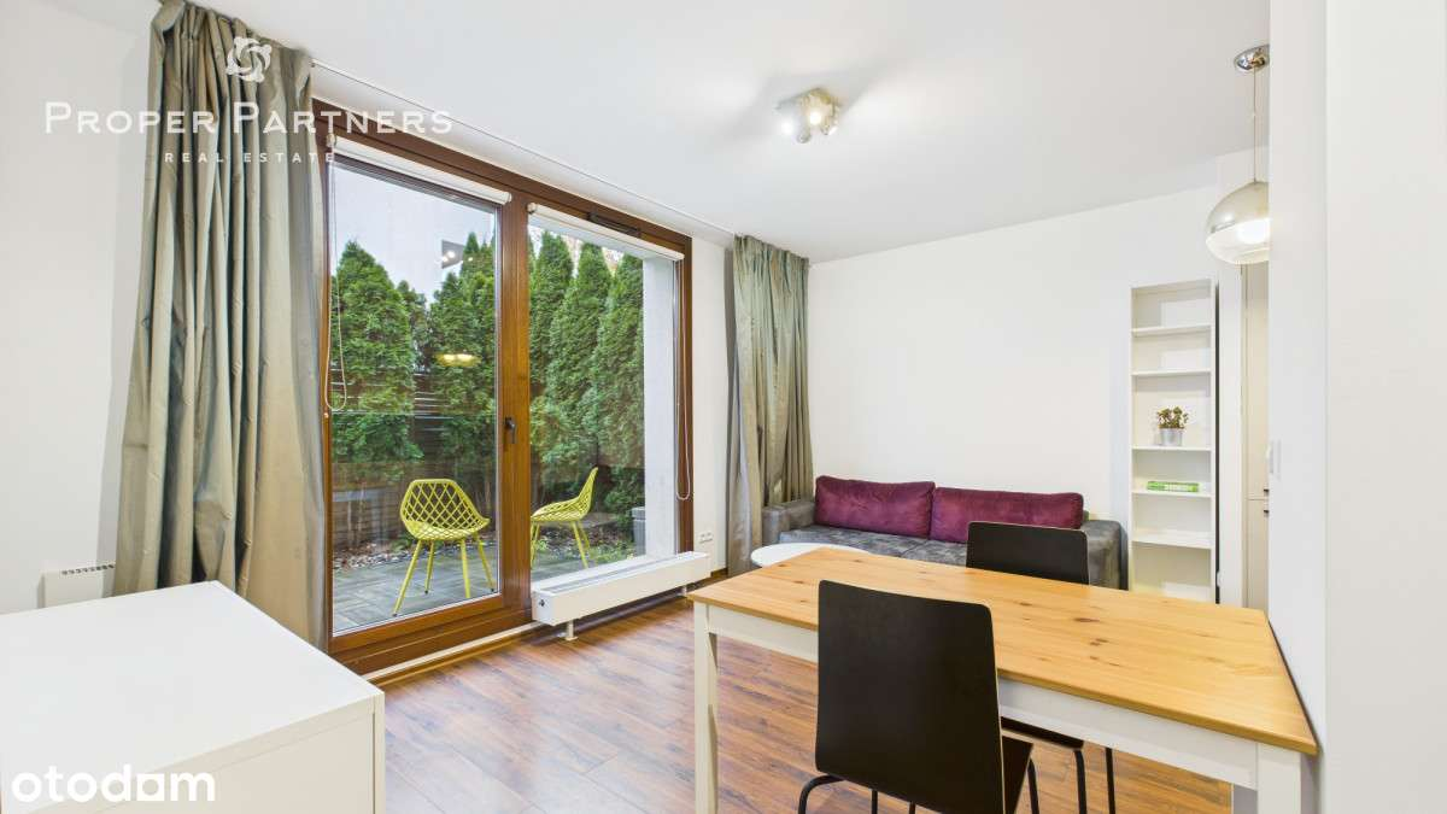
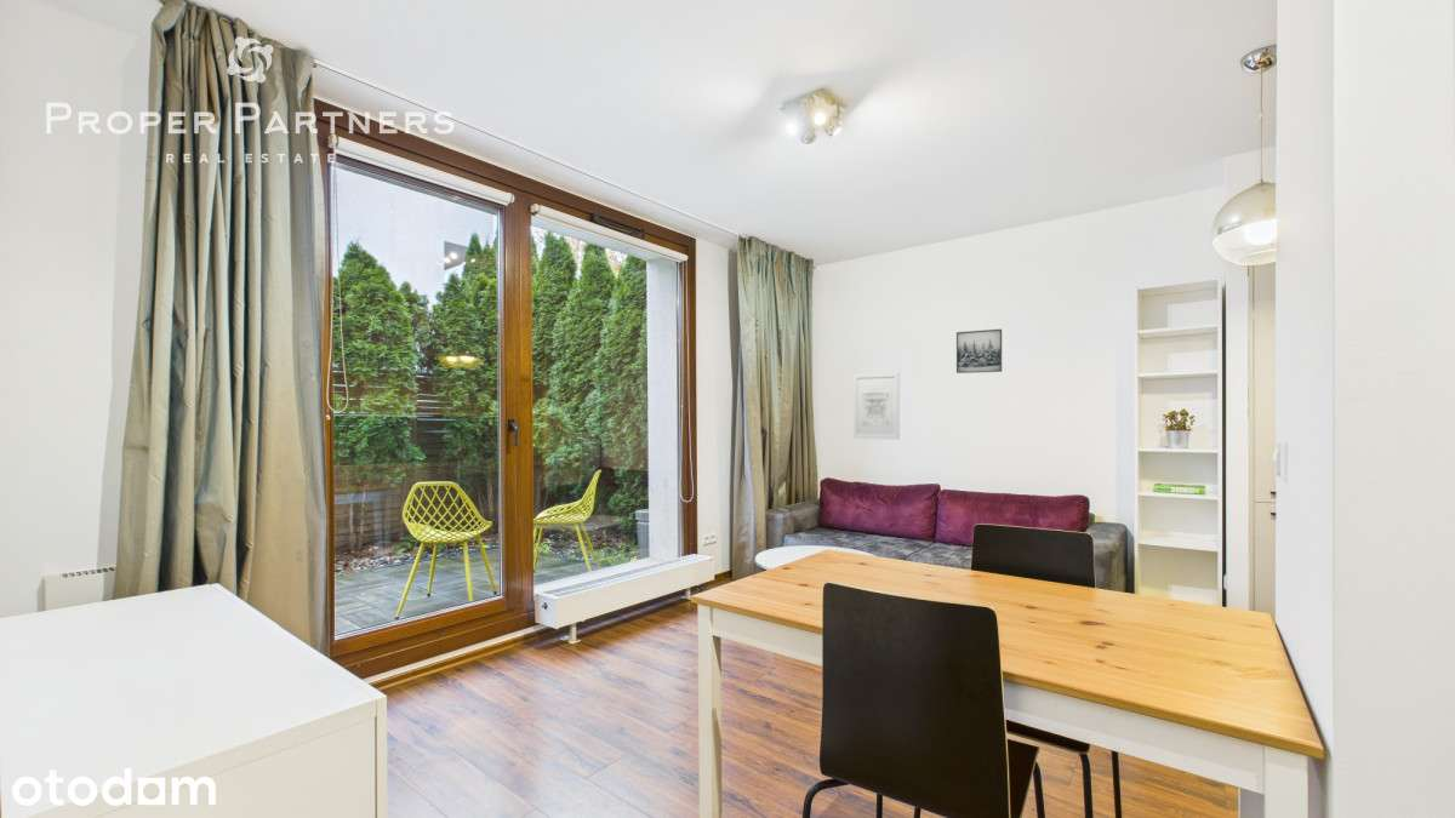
+ wall art (875, 406)
+ wall art (978, 351)
